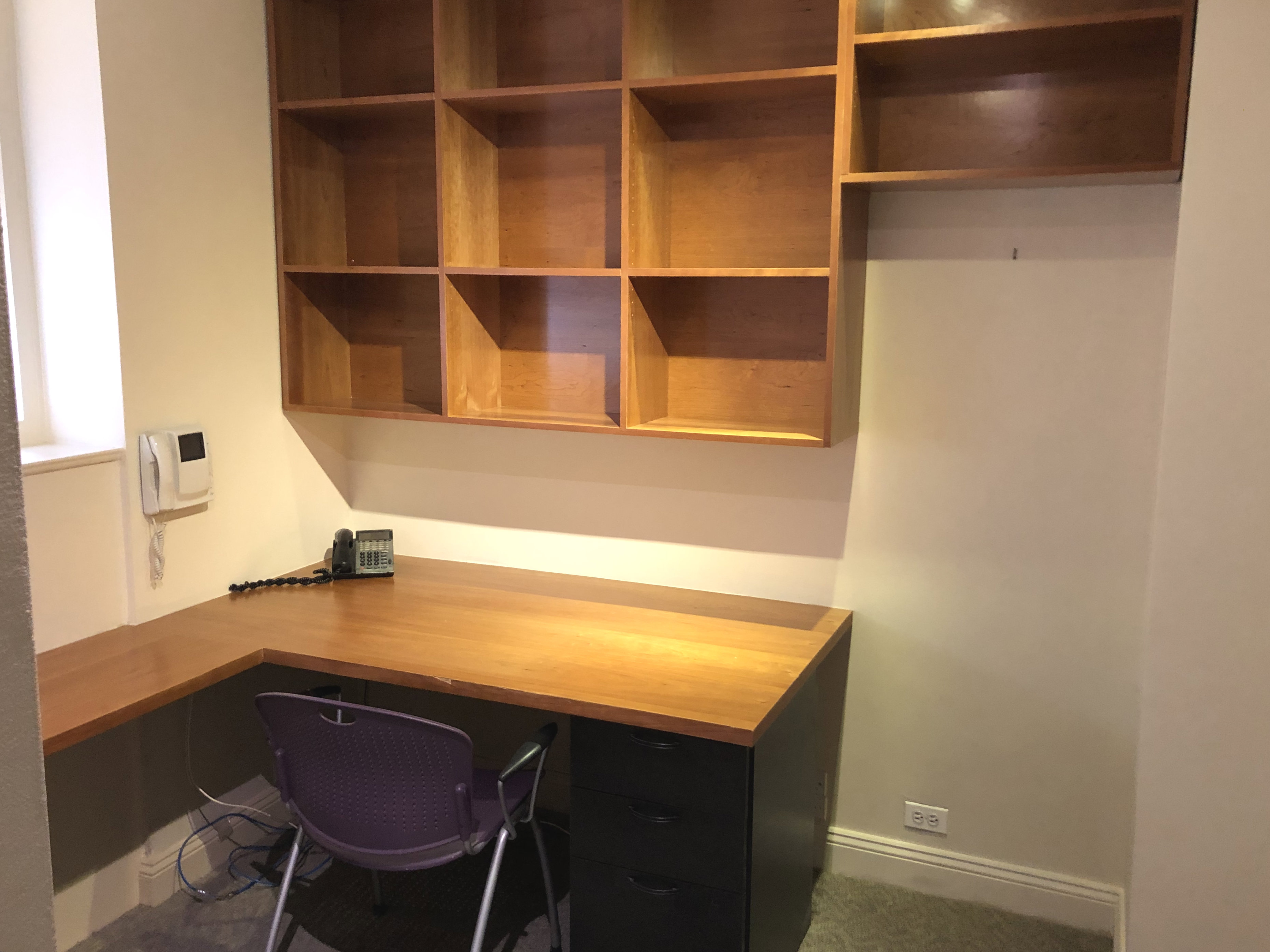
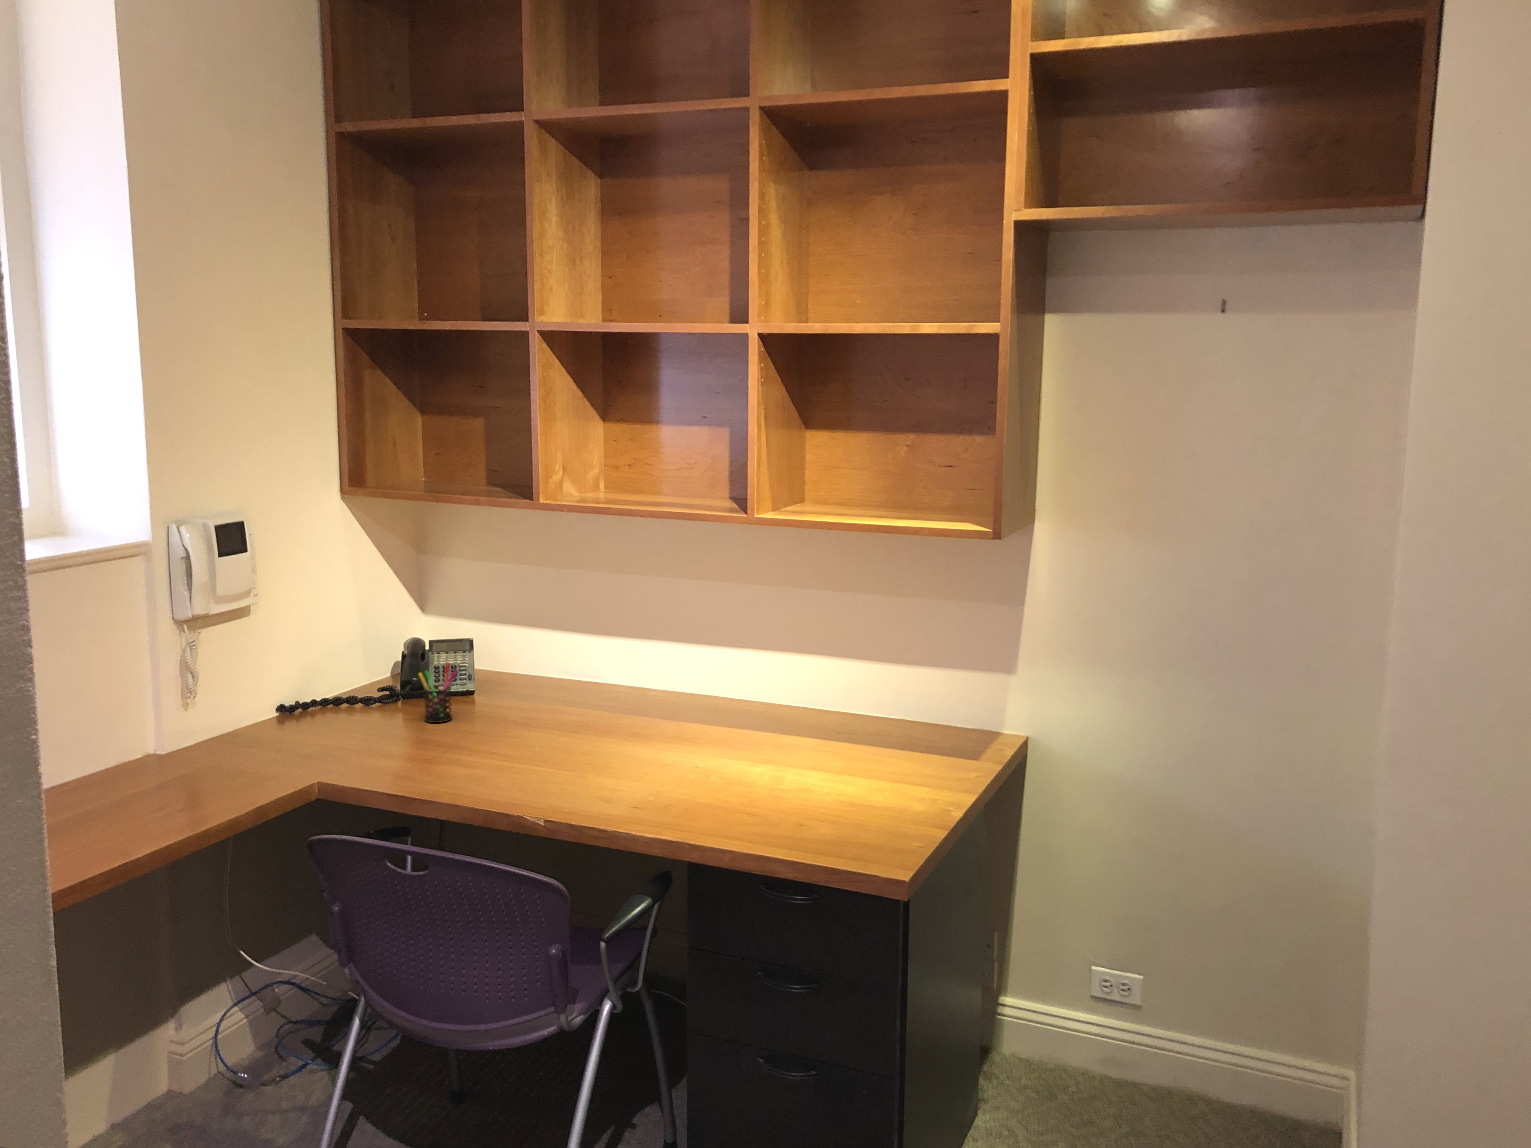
+ pen holder (438, 691)
